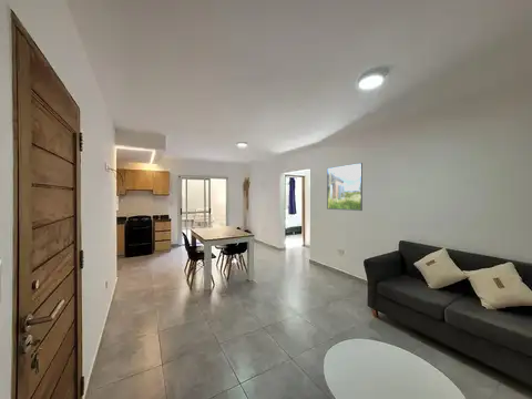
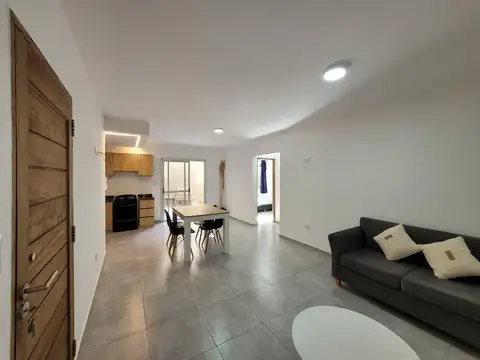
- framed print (342, 187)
